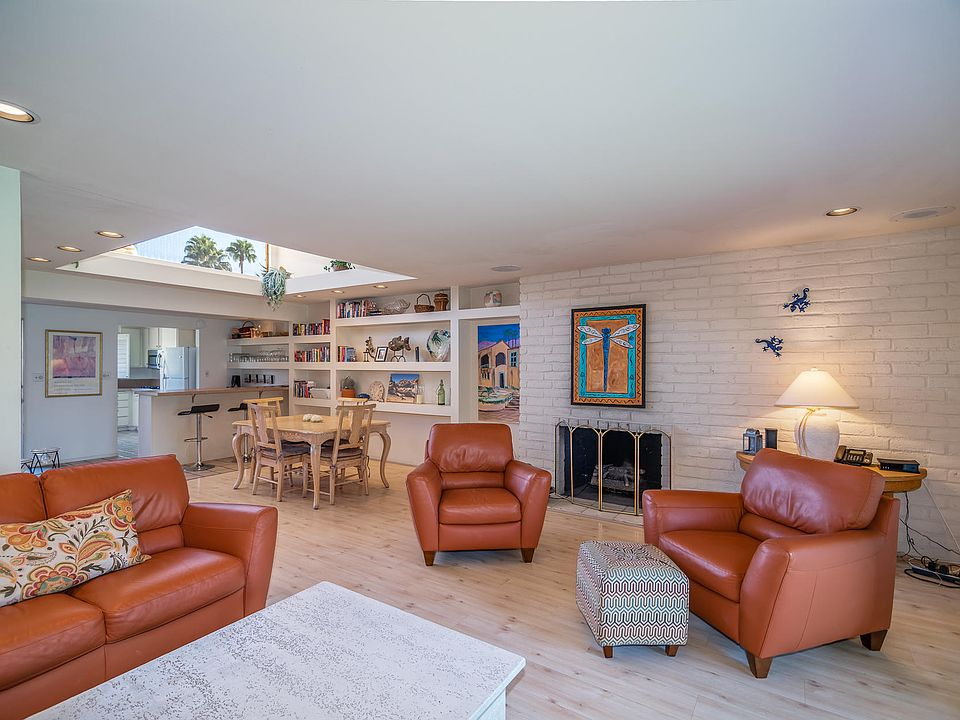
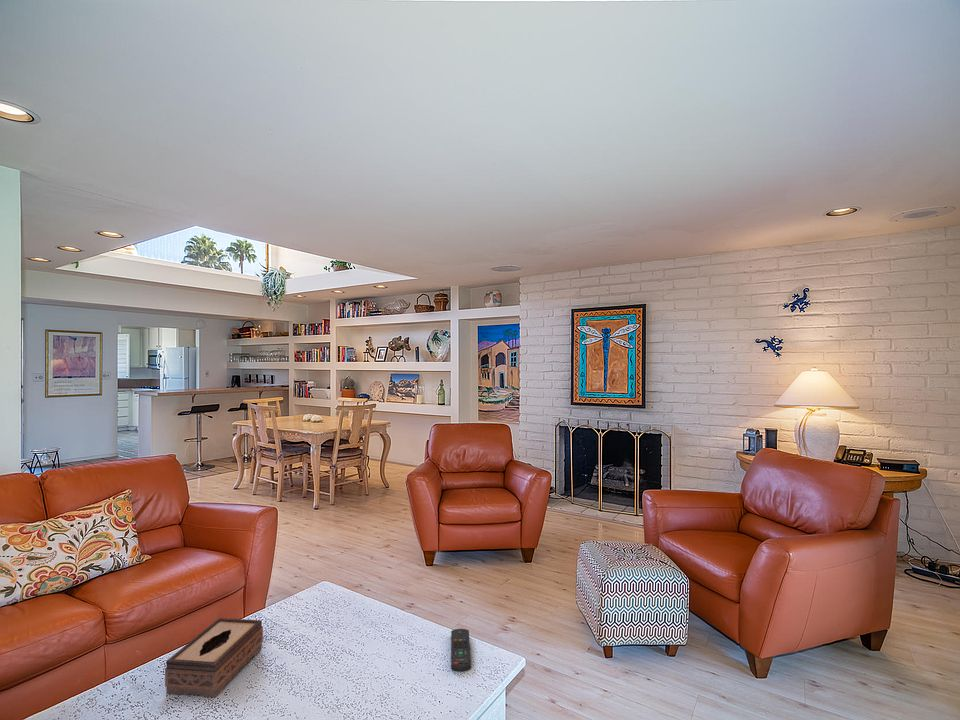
+ tissue box (217, 654)
+ remote control (460, 648)
